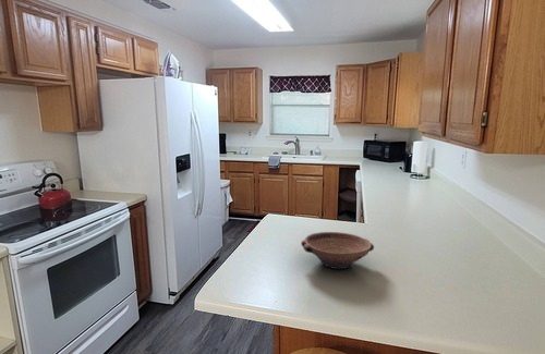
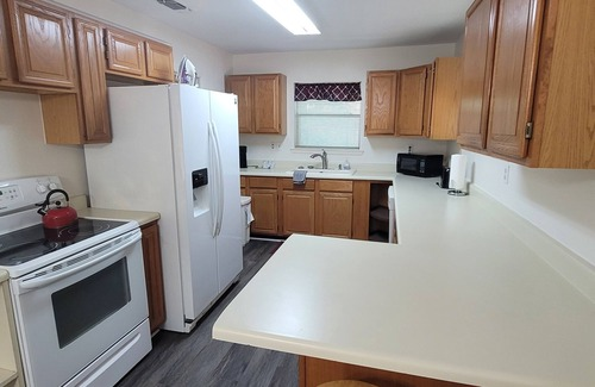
- bowl (336, 252)
